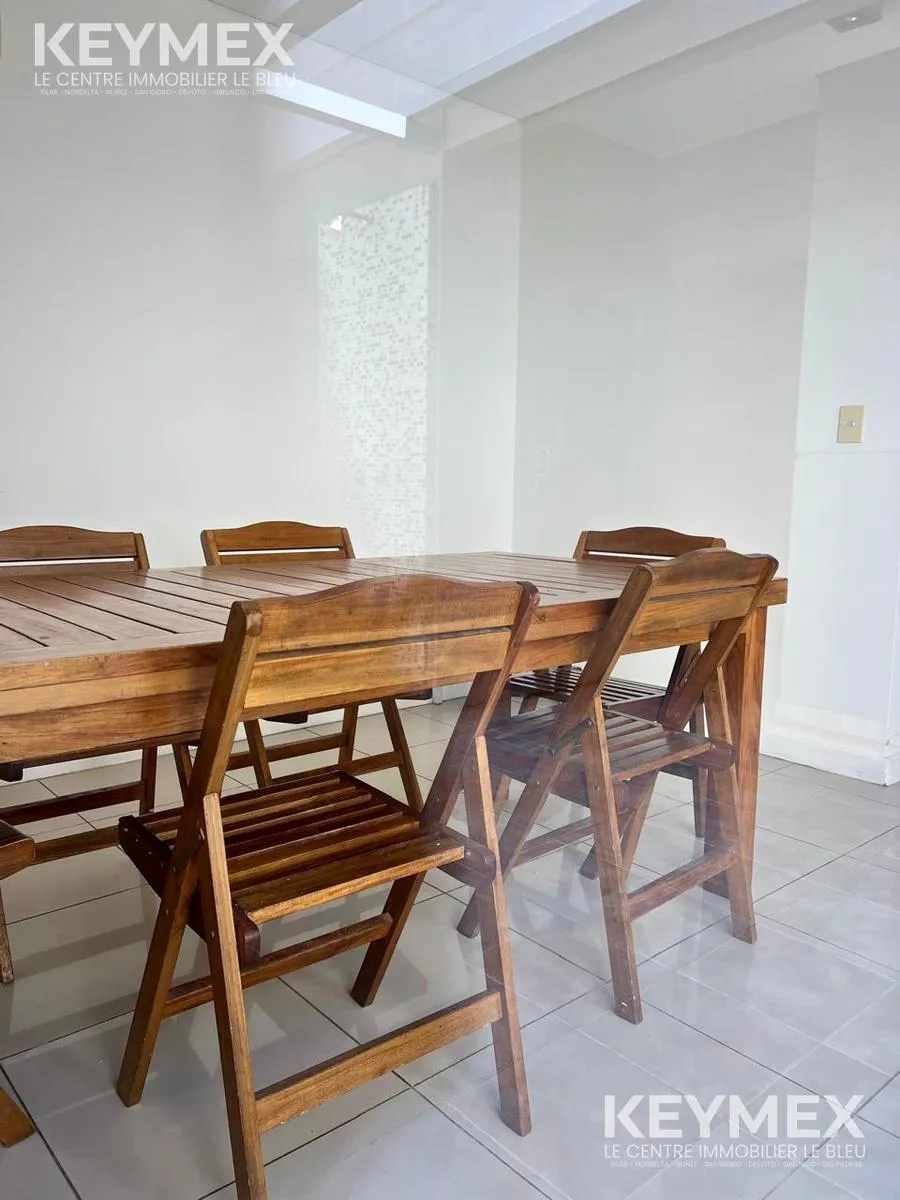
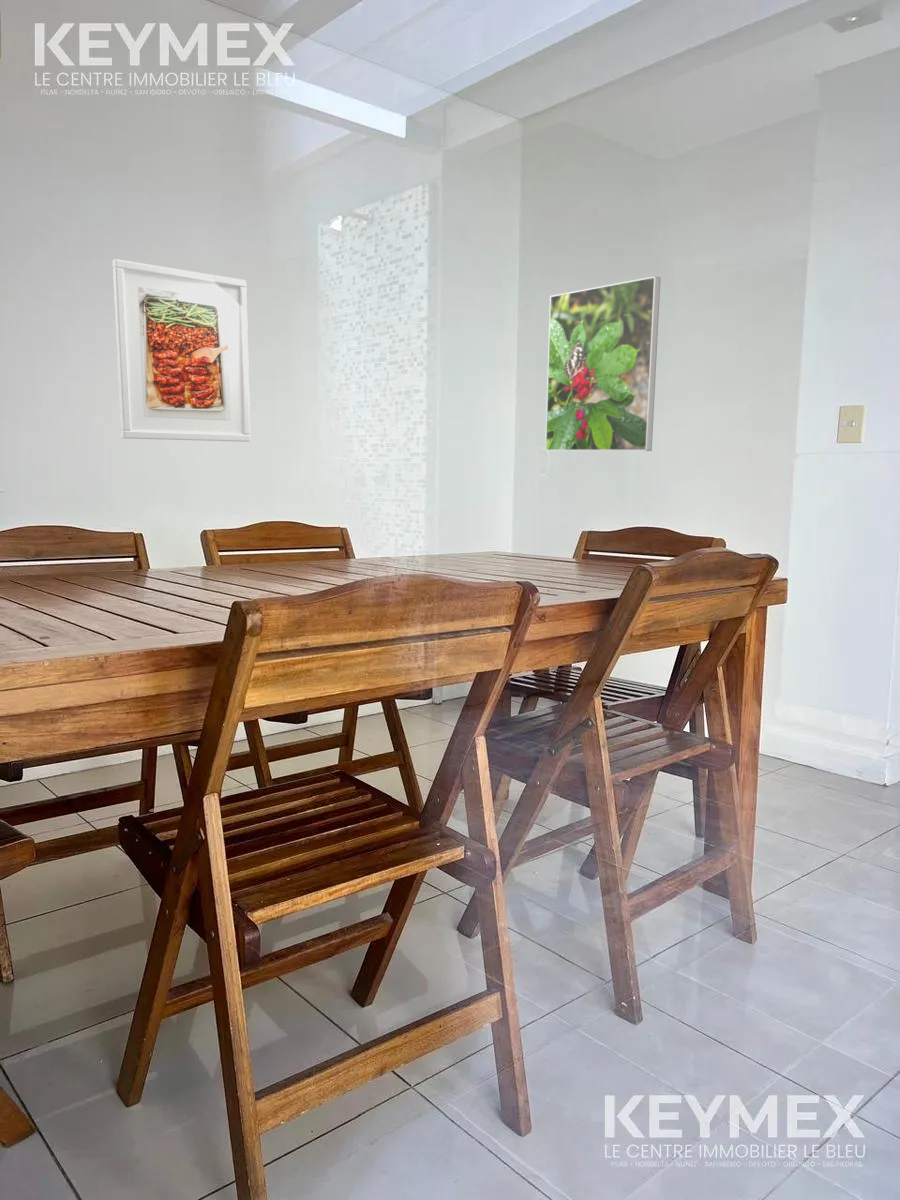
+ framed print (598, 370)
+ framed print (186, 356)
